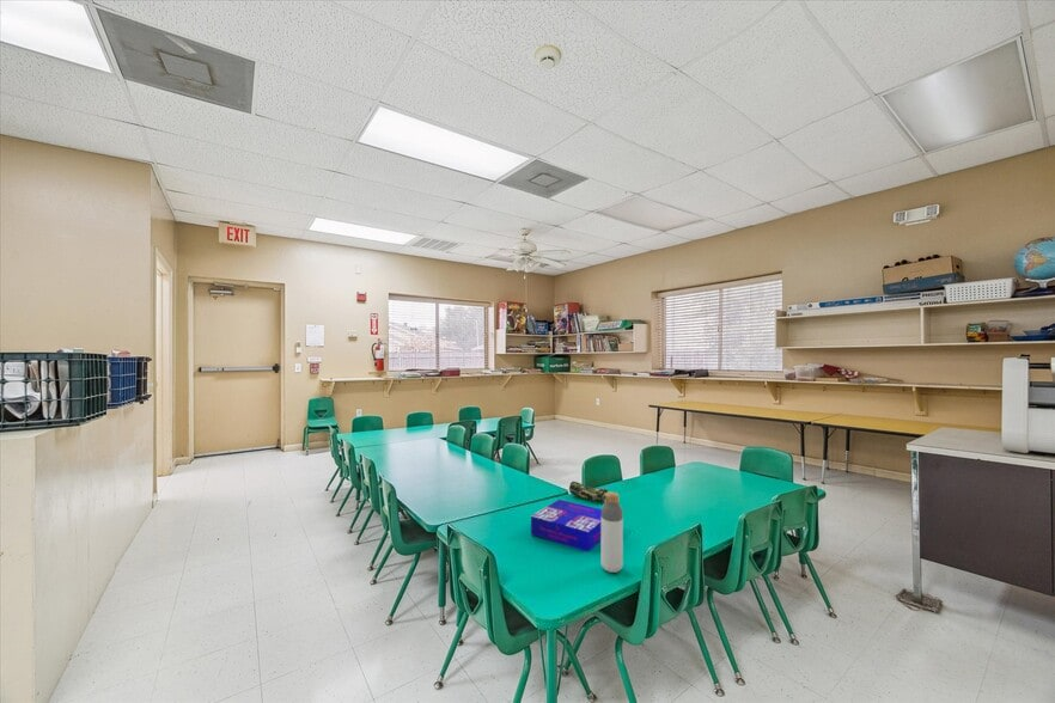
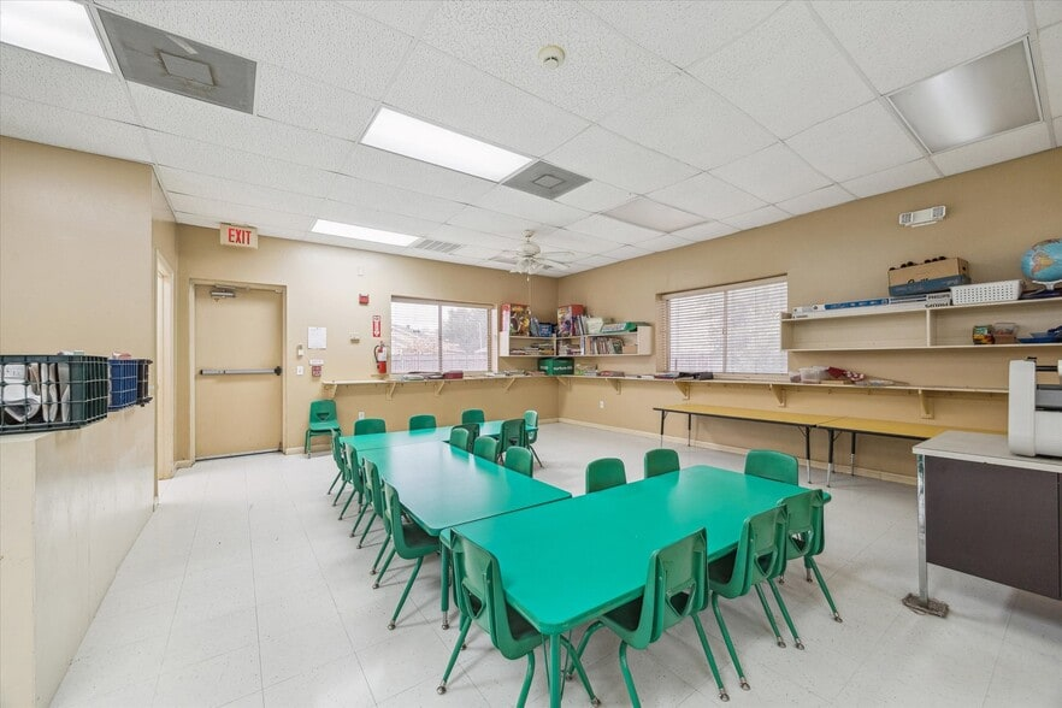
- pencil case (589, 491)
- bottle (611, 531)
- board game (572, 522)
